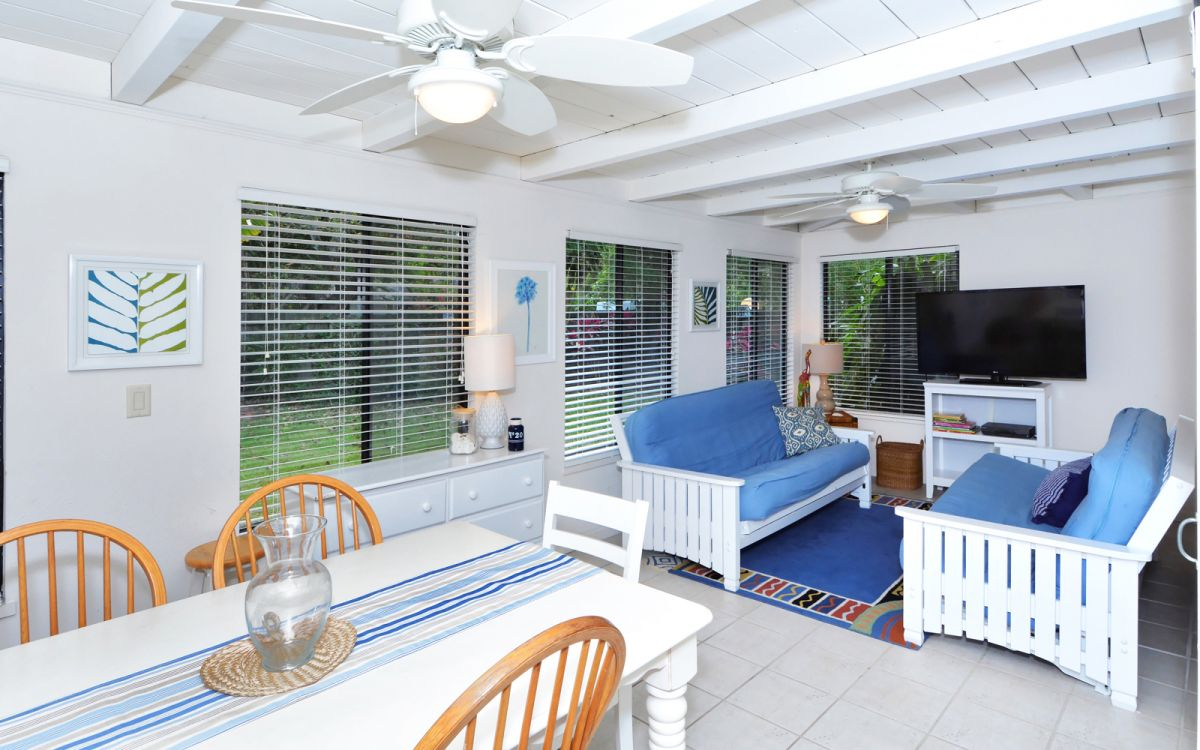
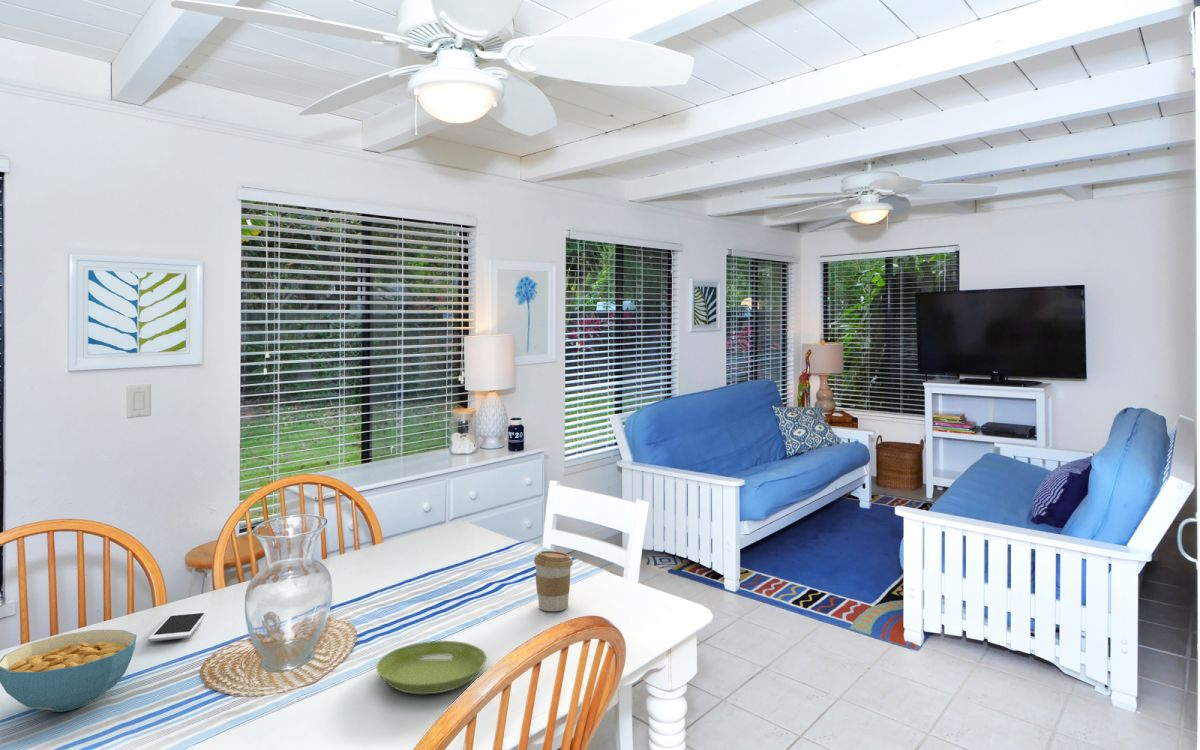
+ cell phone (179, 625)
+ cereal bowl (70, 676)
+ coffee cup (553, 579)
+ saucer (432, 668)
